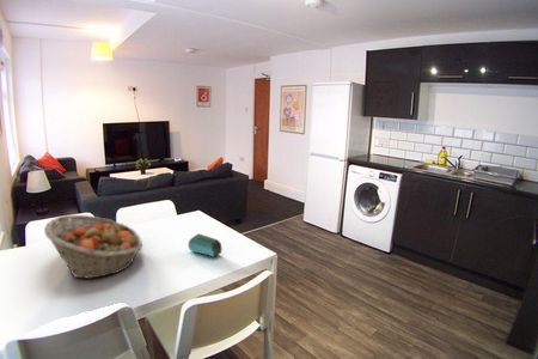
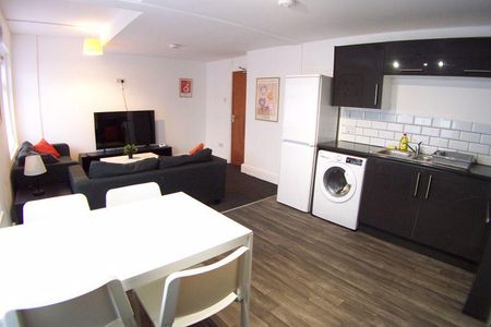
- speaker (203, 245)
- fruit basket (97, 241)
